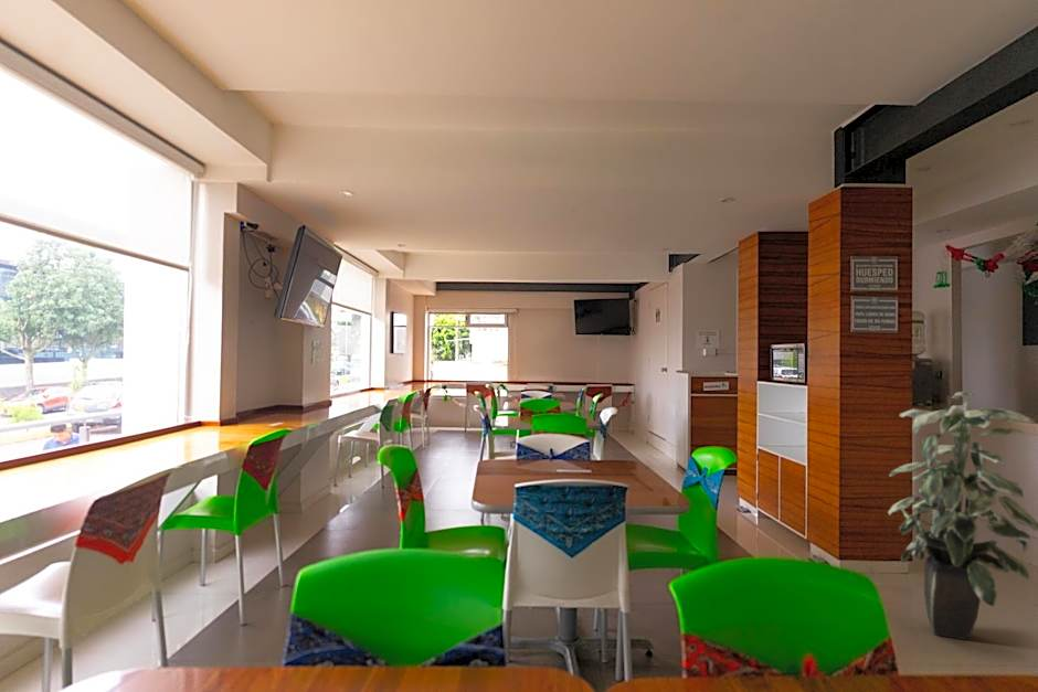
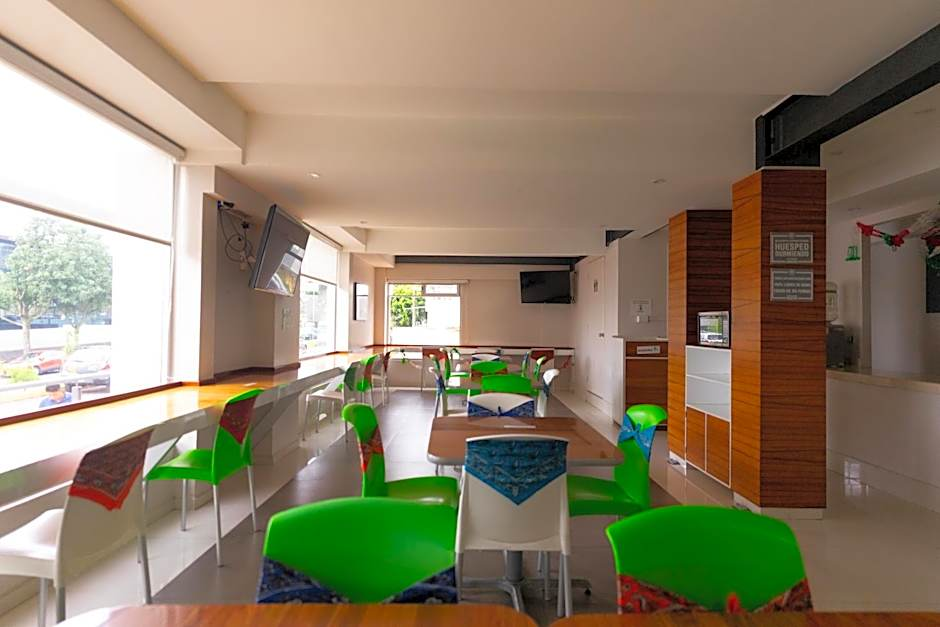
- indoor plant (961, 514)
